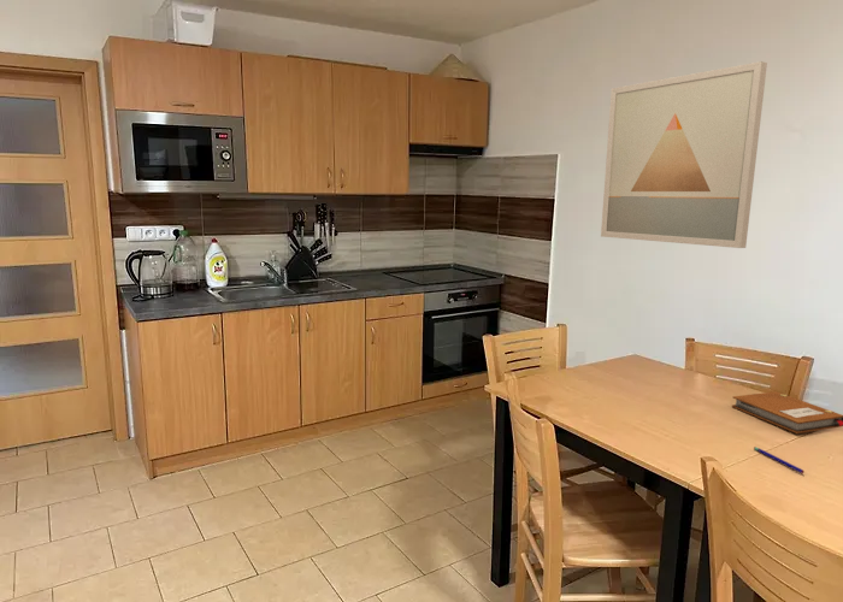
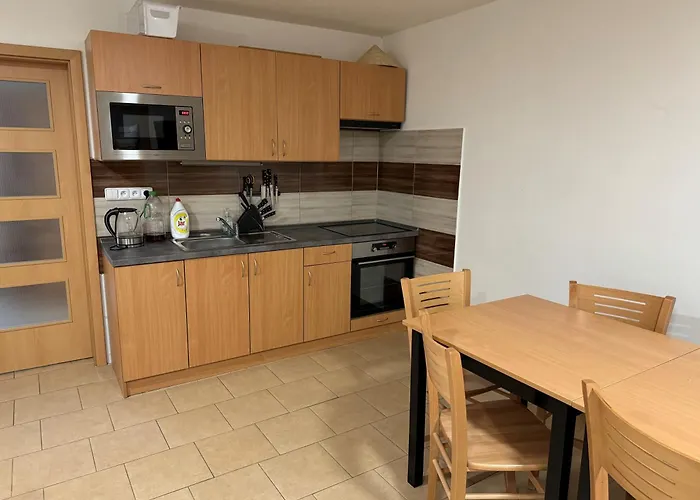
- pen (777, 459)
- notebook (789, 411)
- wall art (672, 160)
